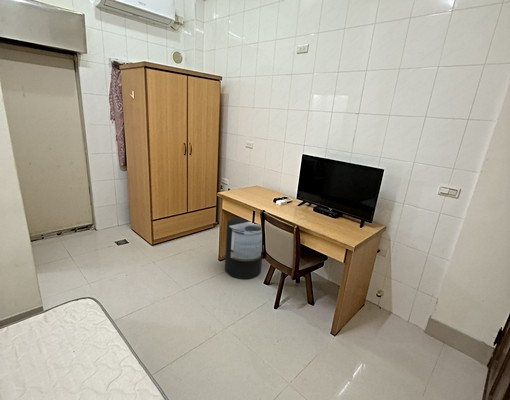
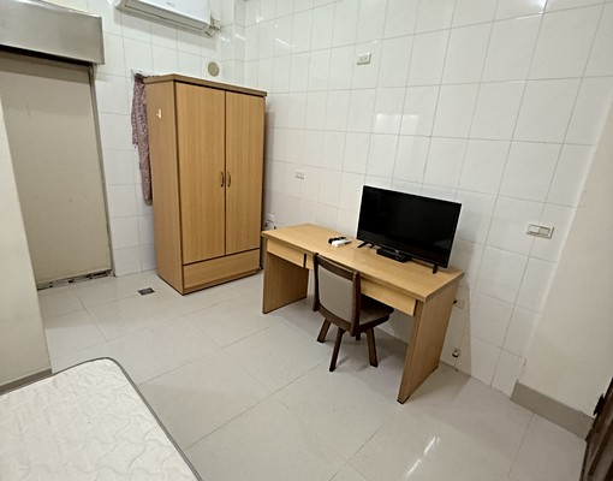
- trash can (244, 246)
